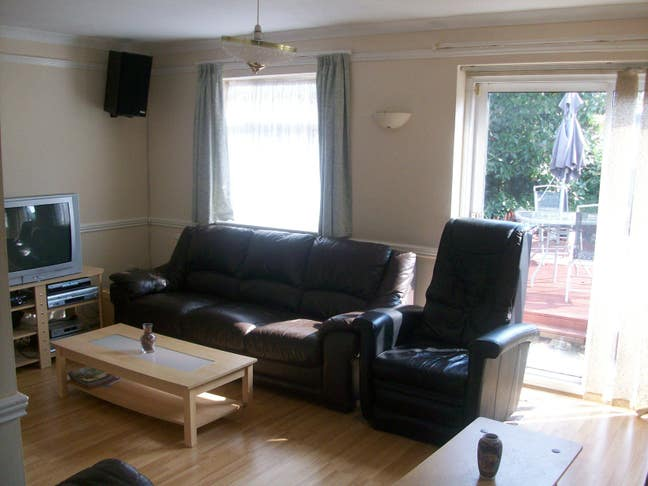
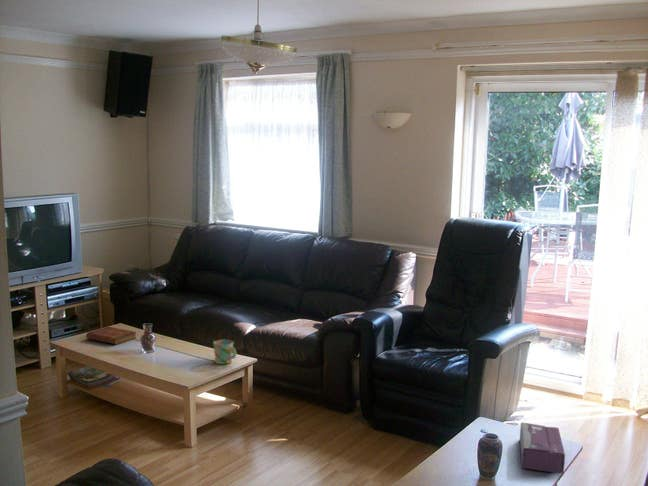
+ bible (111, 335)
+ mug (225, 352)
+ tissue box (541, 446)
